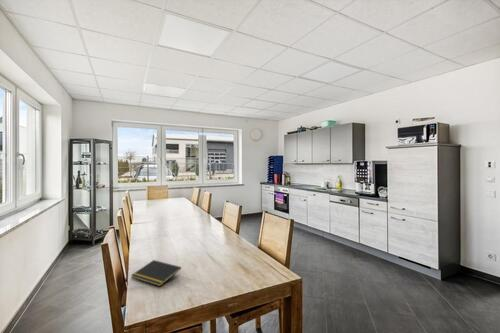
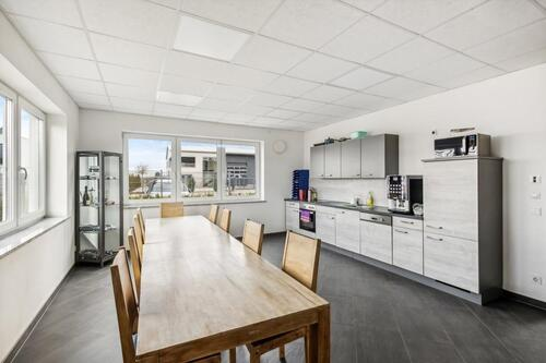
- notepad (156, 272)
